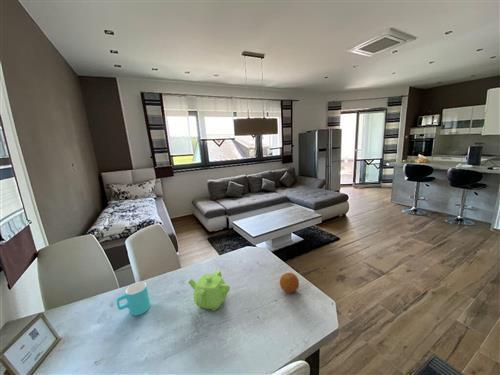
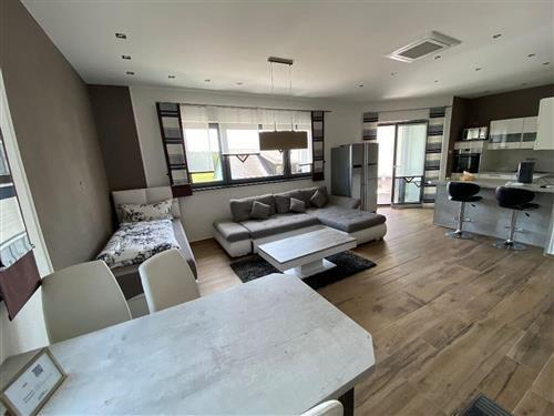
- fruit (289, 282)
- teapot (208, 289)
- cup (134, 298)
